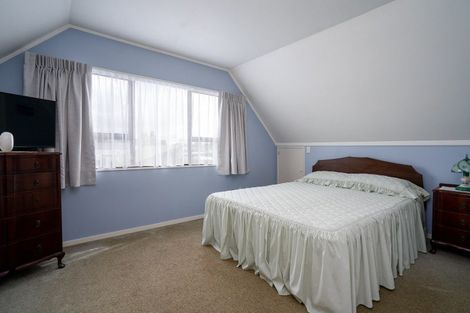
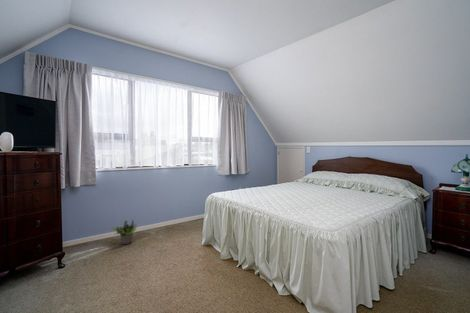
+ potted plant (123, 231)
